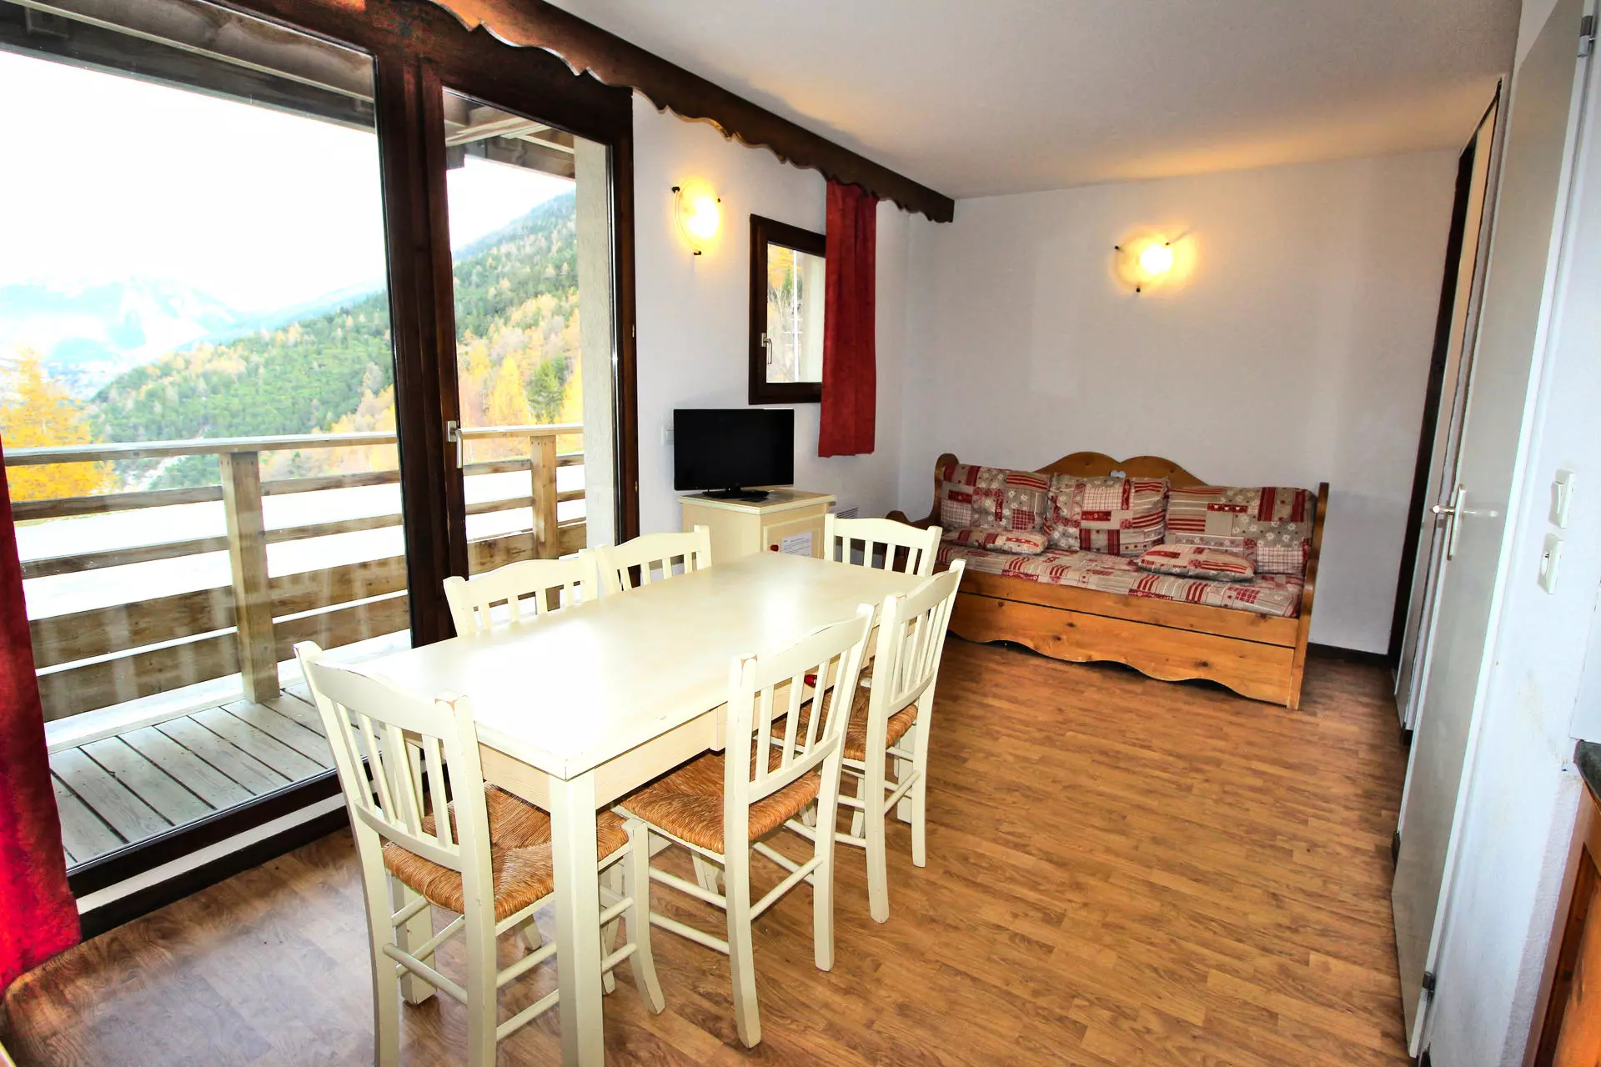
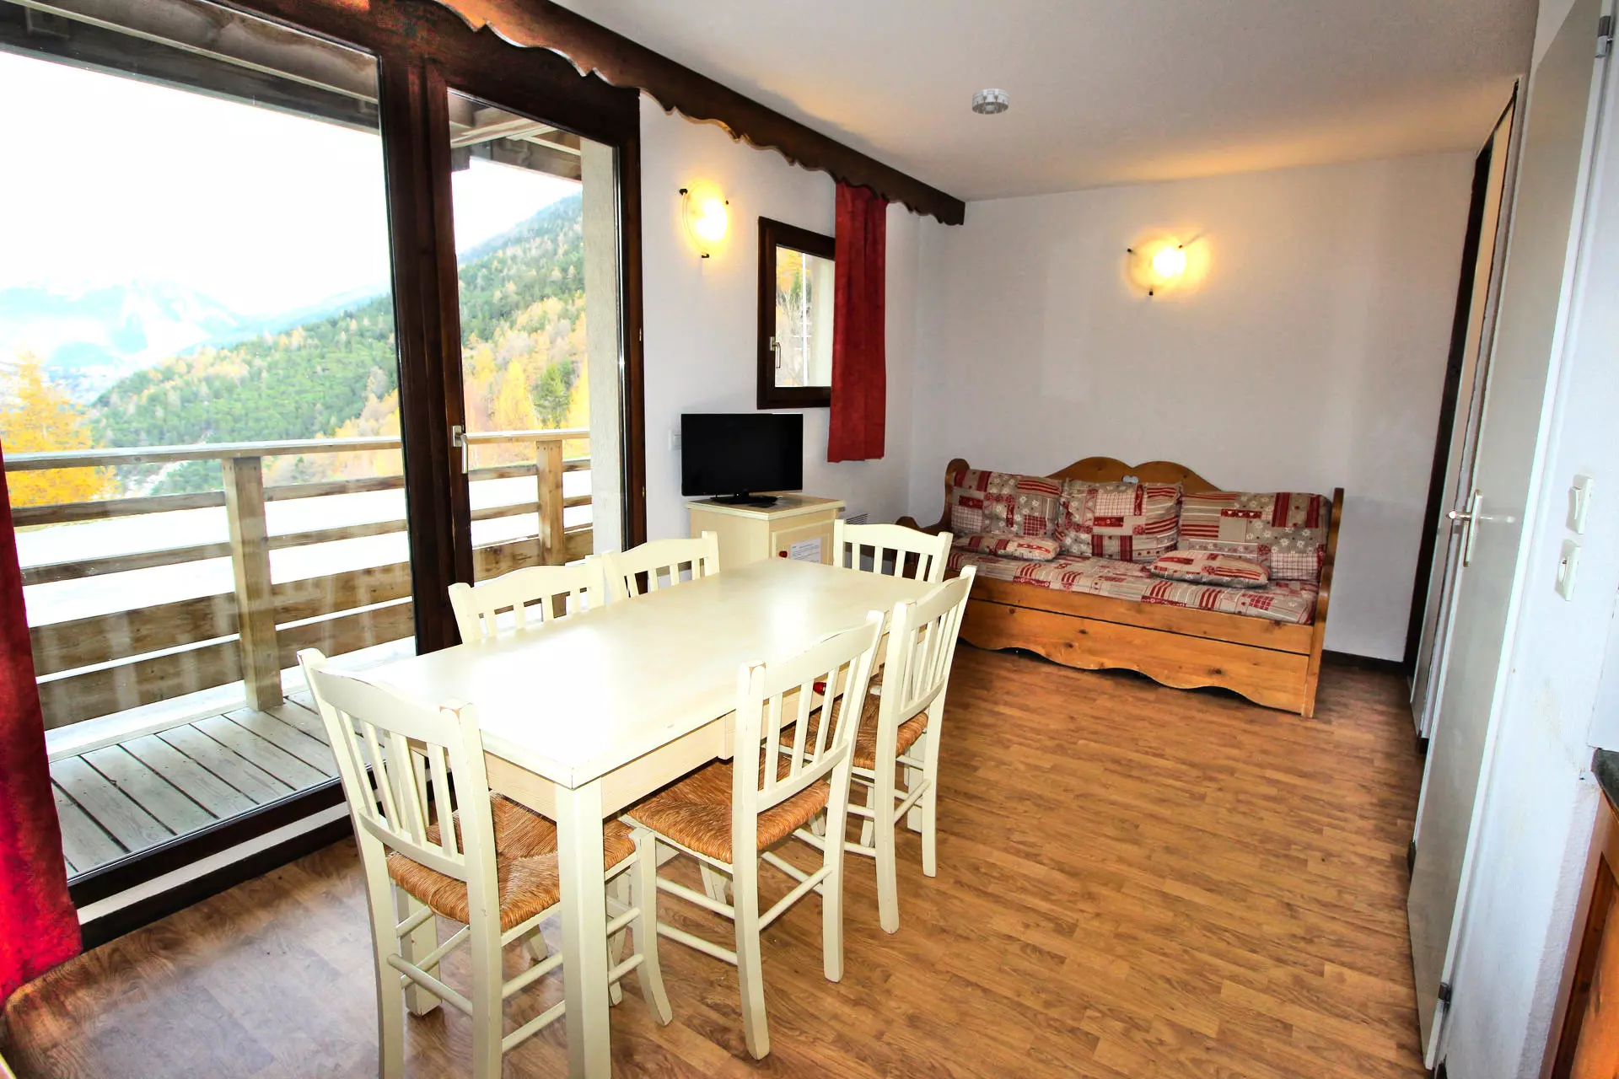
+ smoke detector (990, 100)
